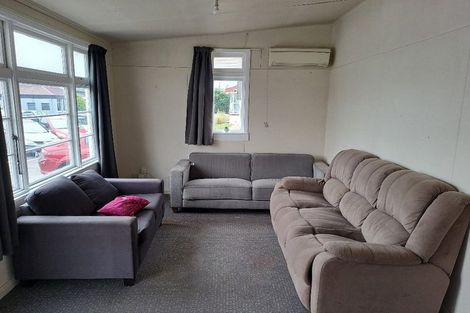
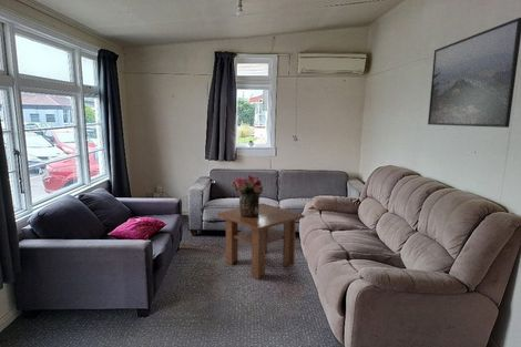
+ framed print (464, 82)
+ bouquet (249, 194)
+ coffee table (259, 238)
